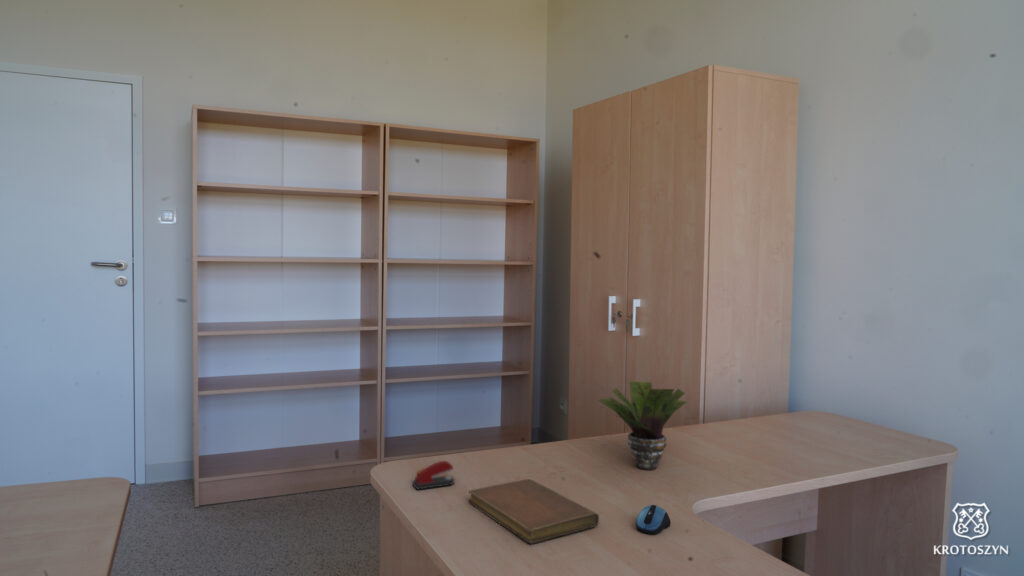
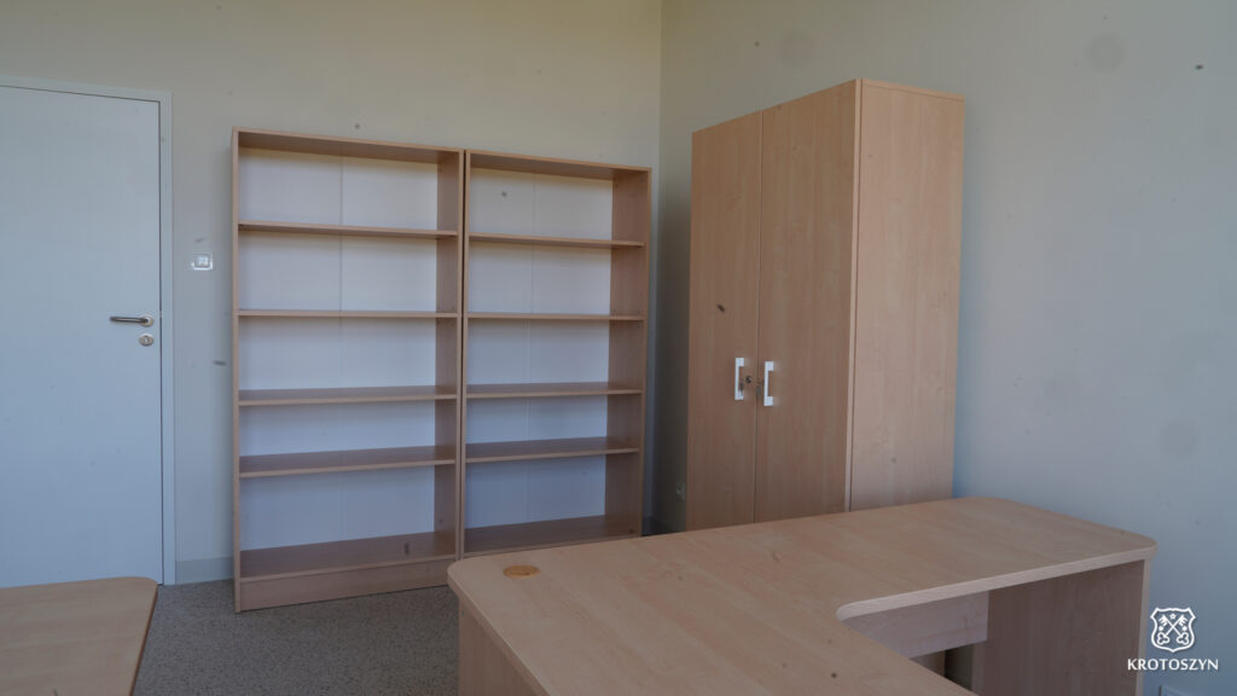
- potted plant (649, 424)
- stapler (434, 473)
- computer mouse (653, 516)
- notebook (530, 507)
